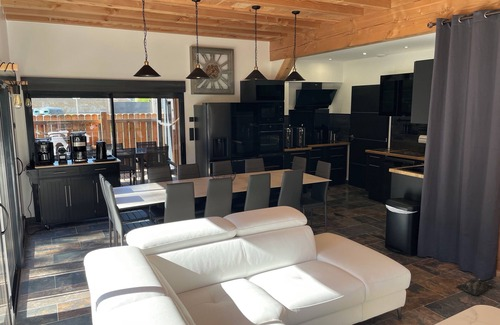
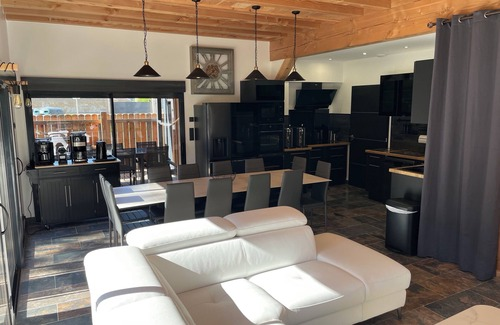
- bag (476, 286)
